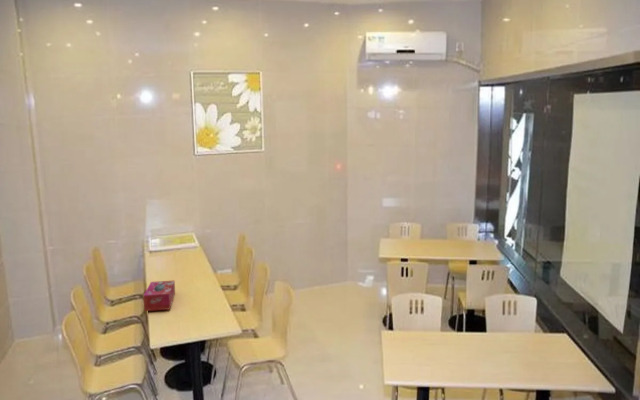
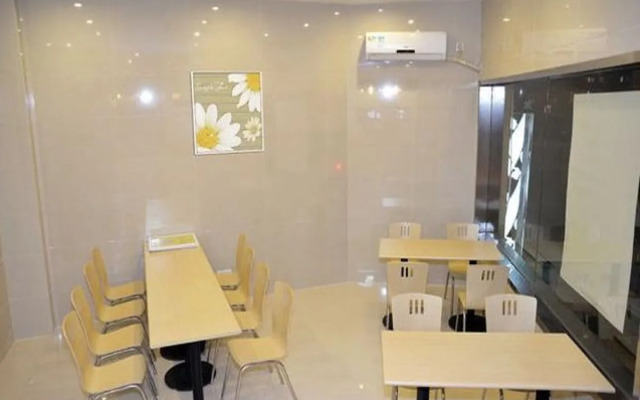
- tissue box (160, 295)
